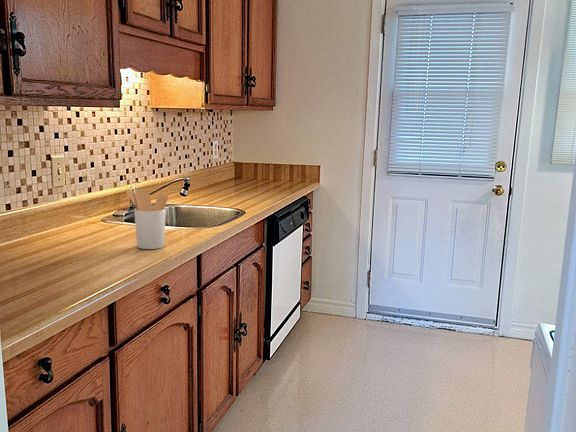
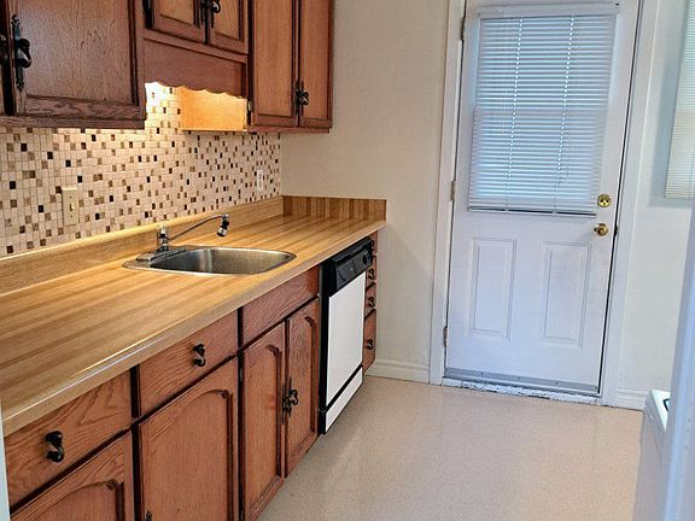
- utensil holder (146, 217)
